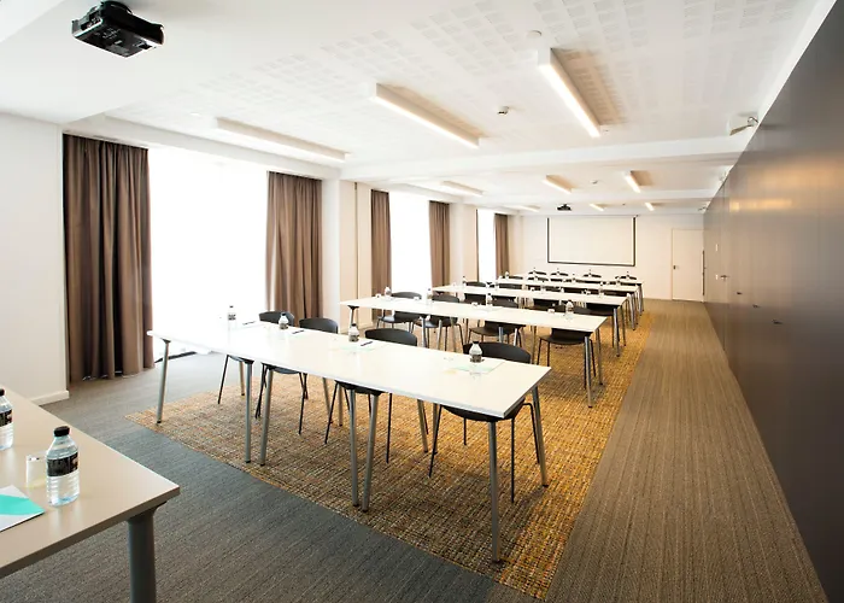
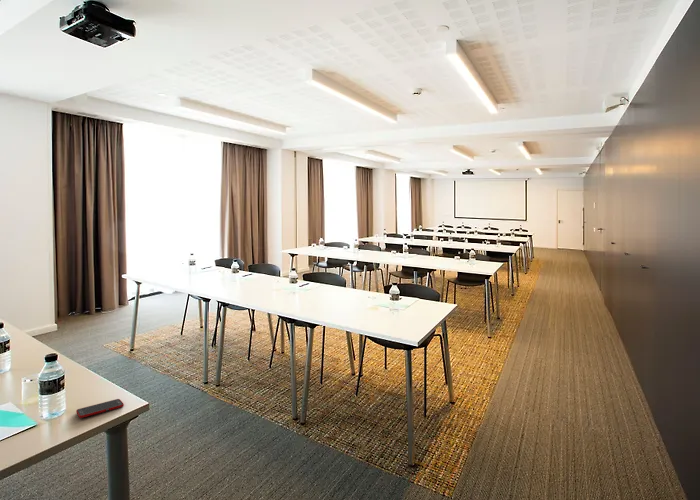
+ cell phone (100, 408)
